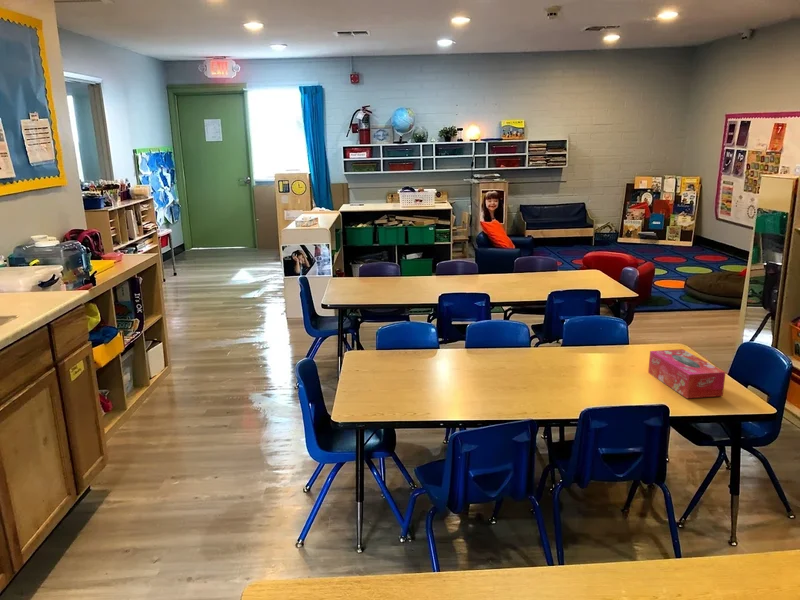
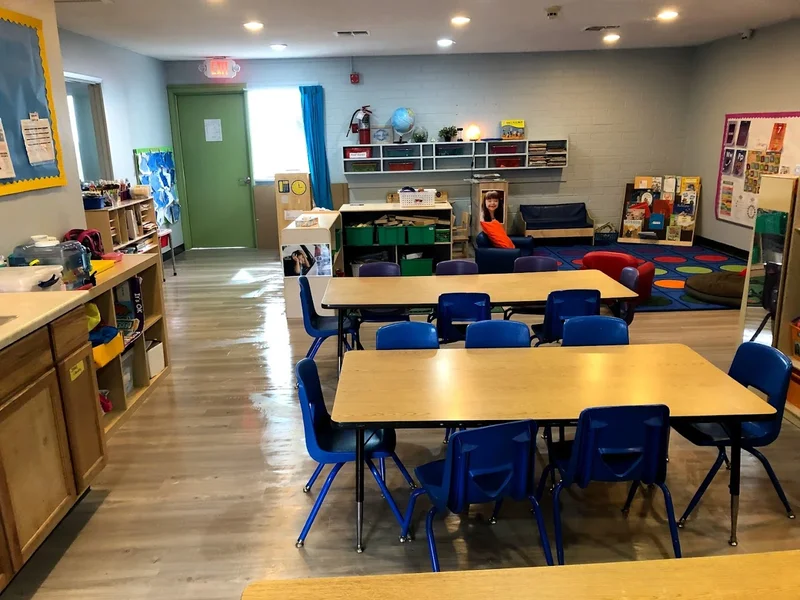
- tissue box (684, 372)
